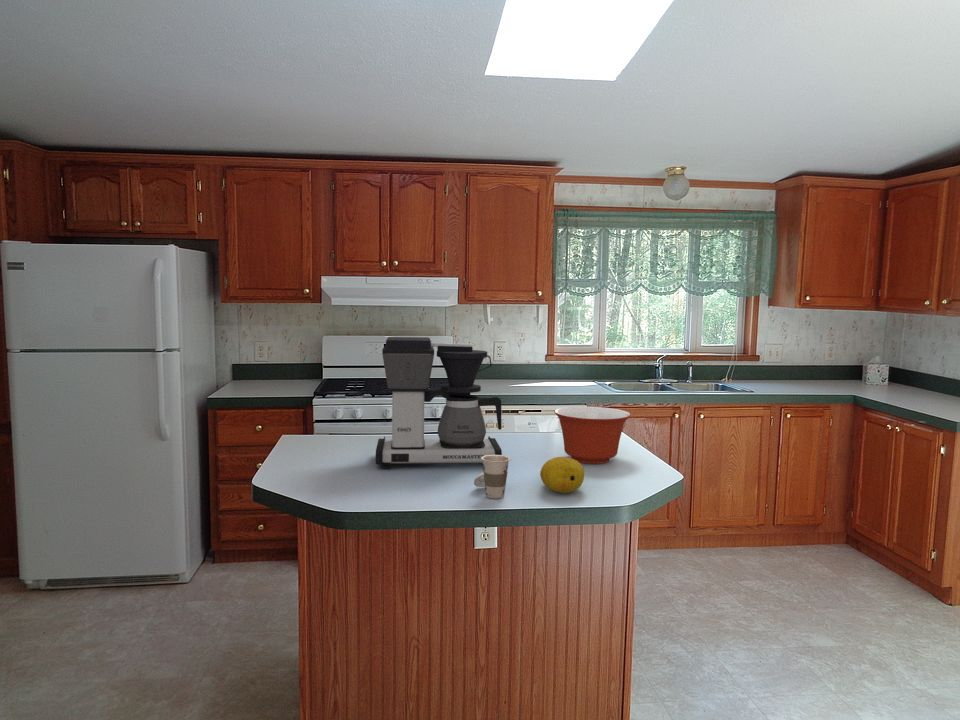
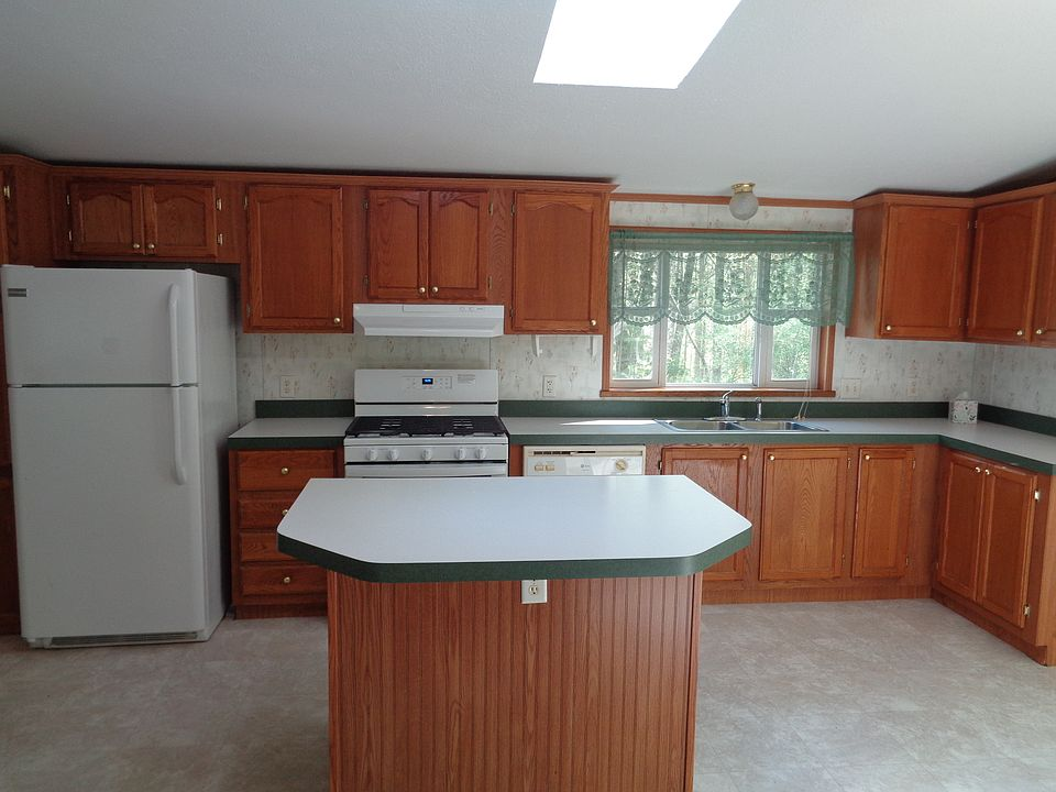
- mixing bowl (591, 435)
- cup (491, 474)
- coffee maker (442, 396)
- fruit (561, 472)
